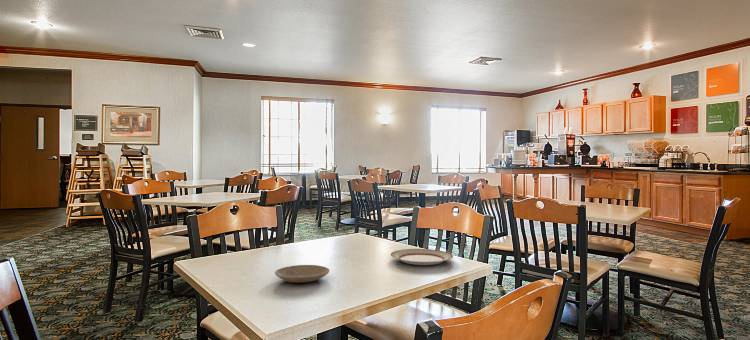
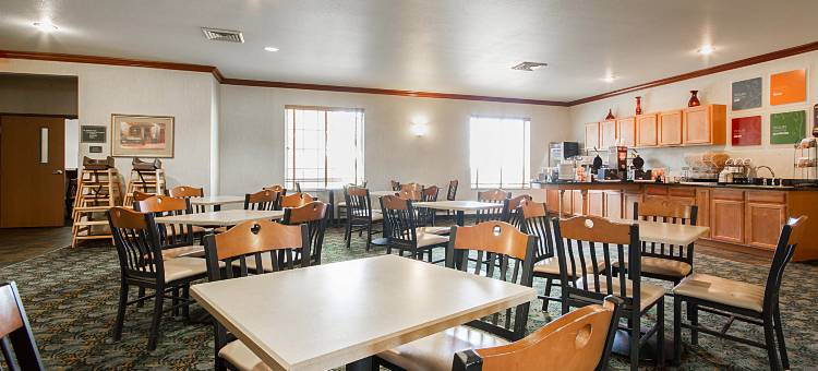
- plate (421, 257)
- plate (302, 274)
